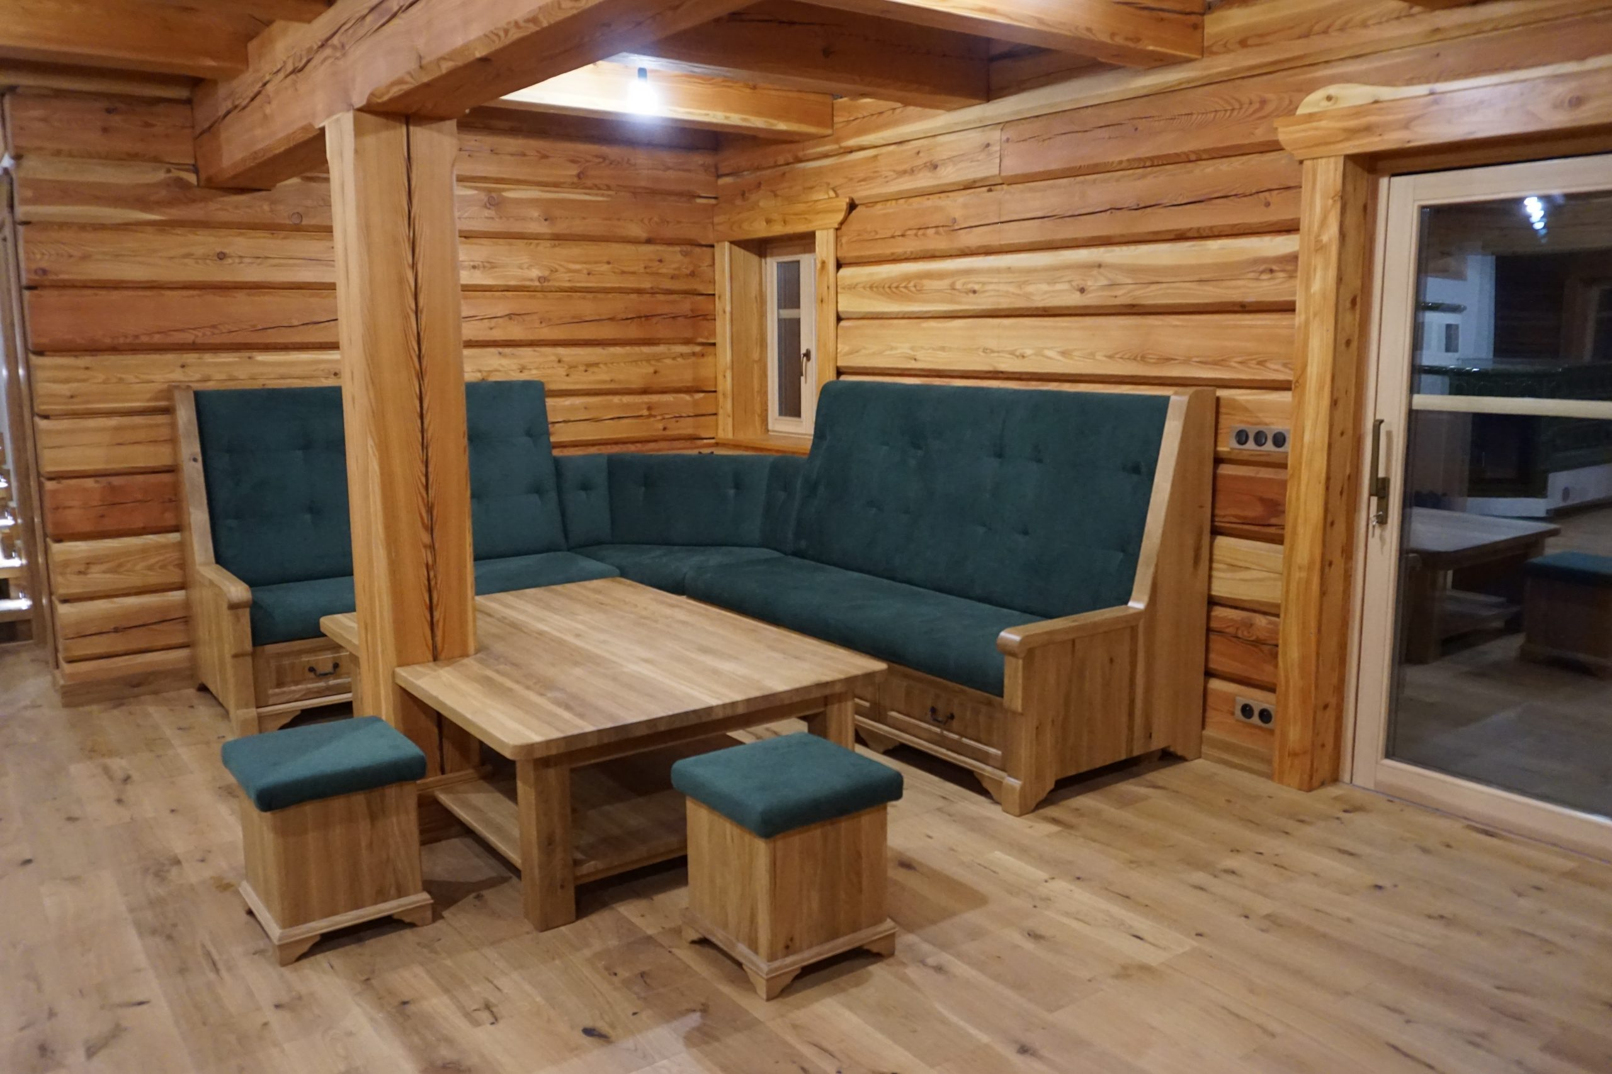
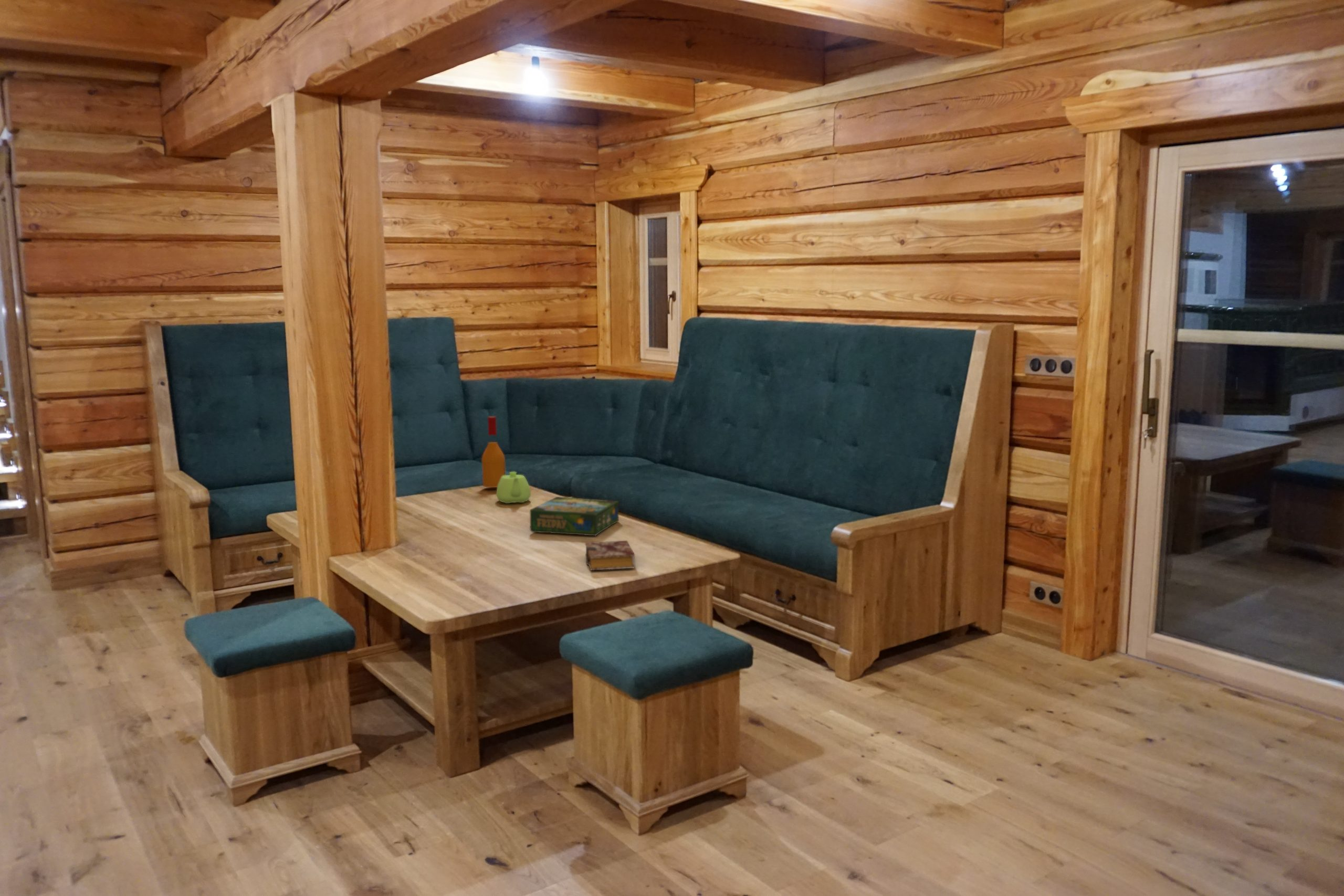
+ wine bottle (493, 452)
+ board game (575, 515)
+ book (609, 555)
+ teapot (513, 487)
